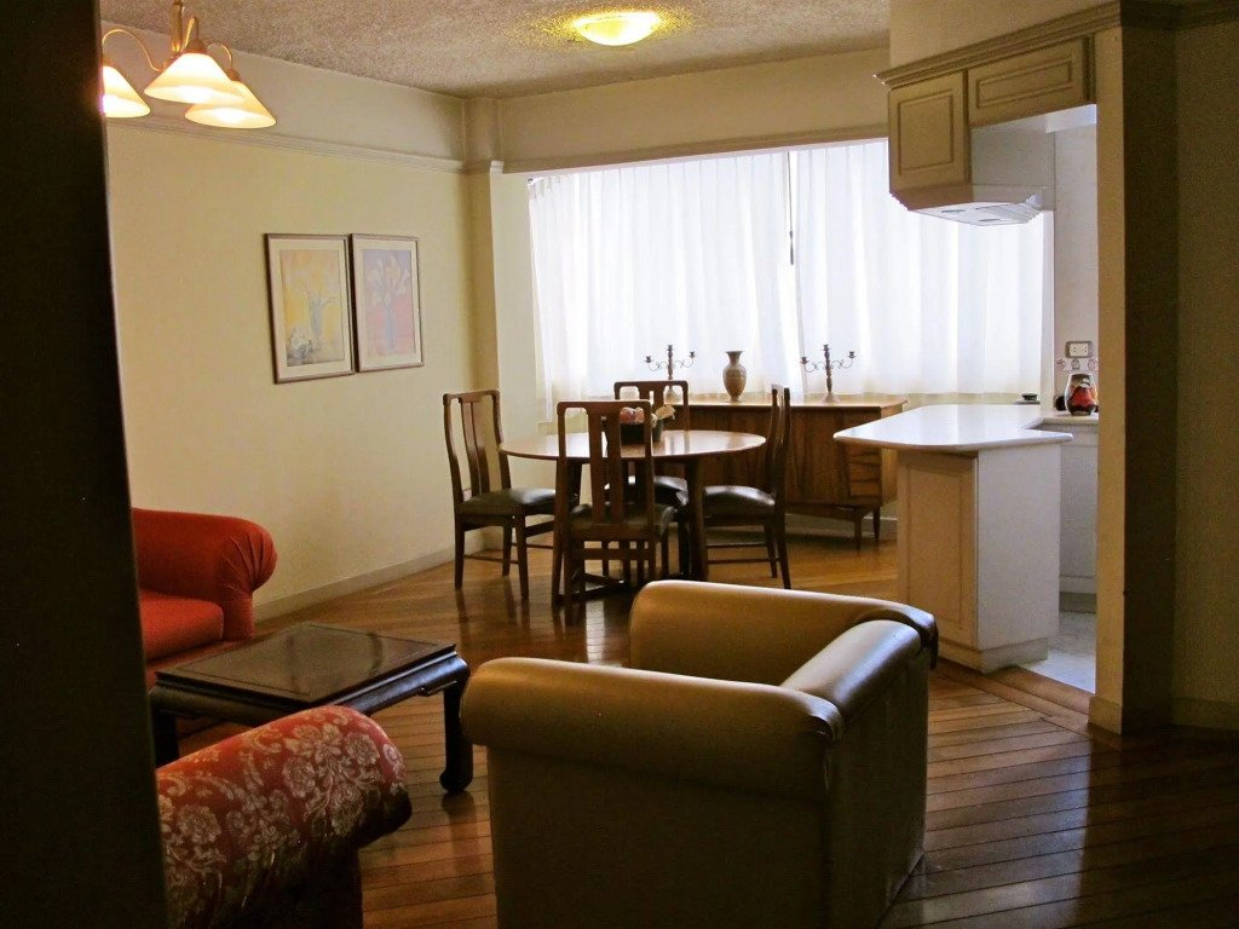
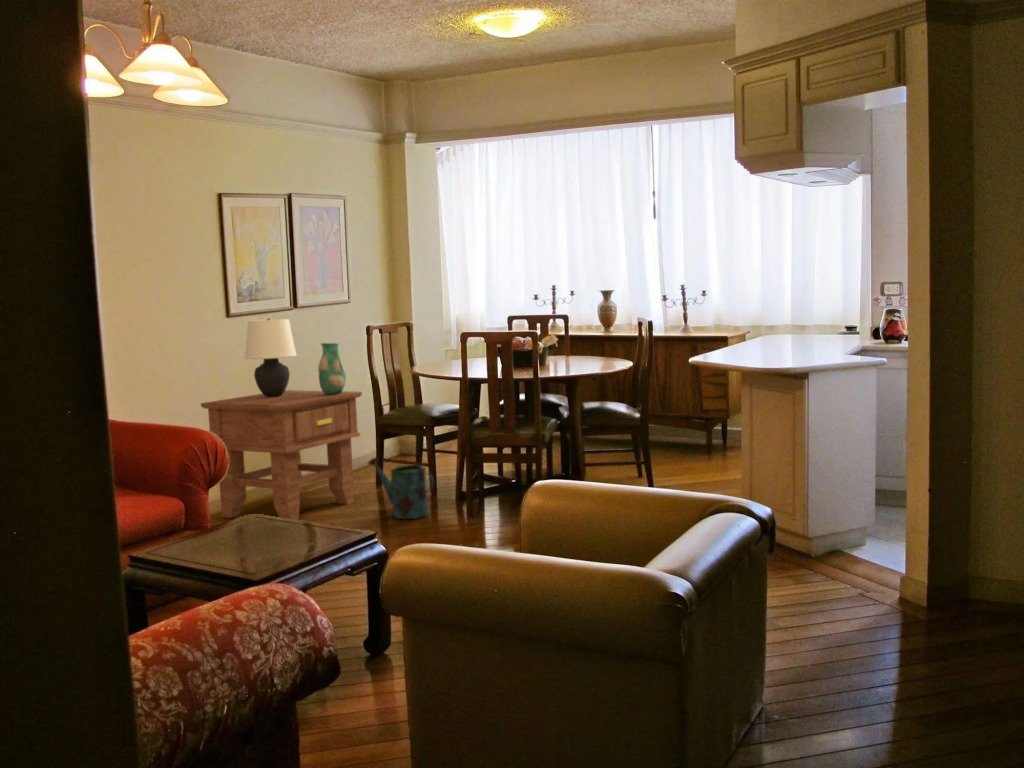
+ table lamp (270, 357)
+ vase (331, 368)
+ side table (286, 453)
+ watering can (401, 486)
